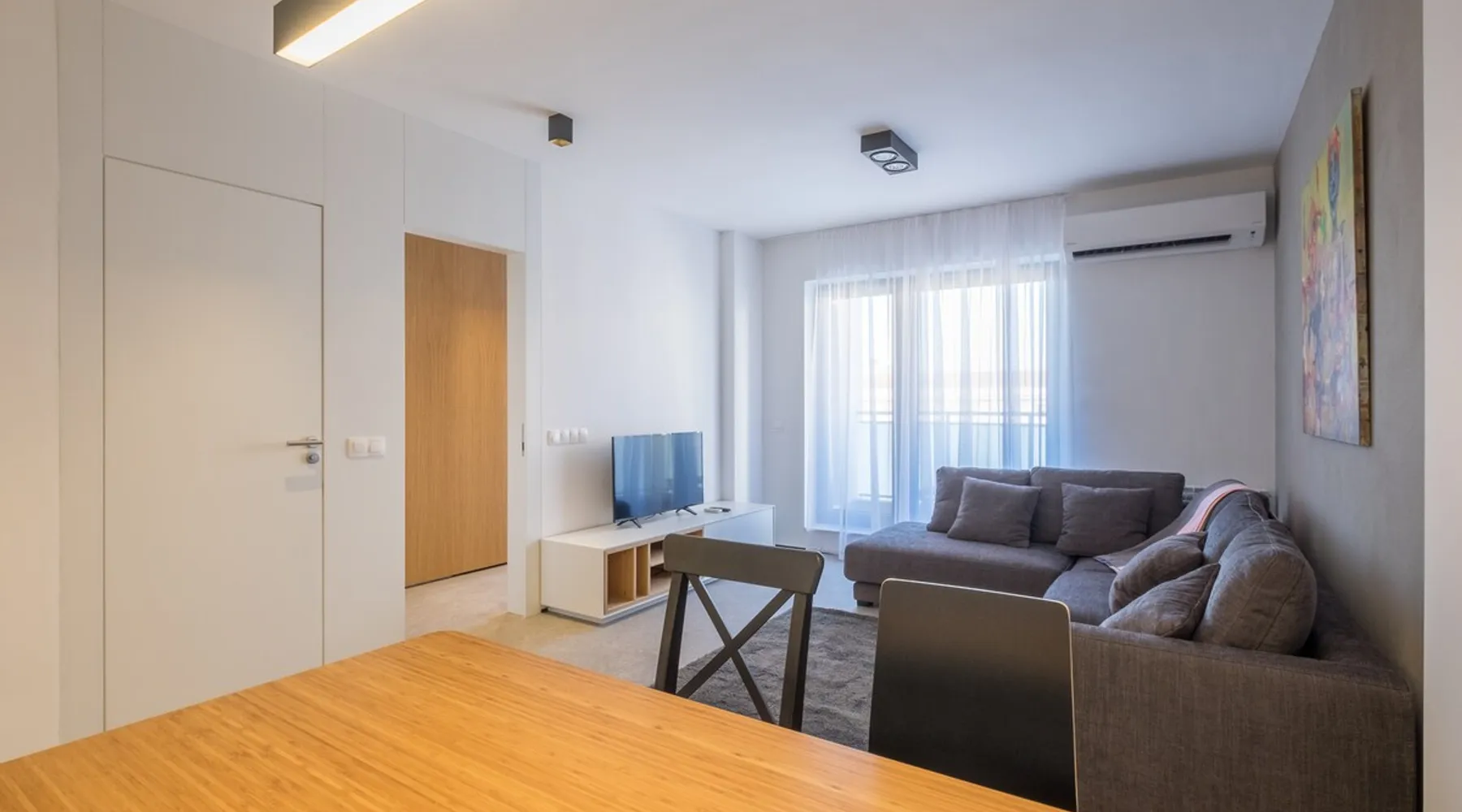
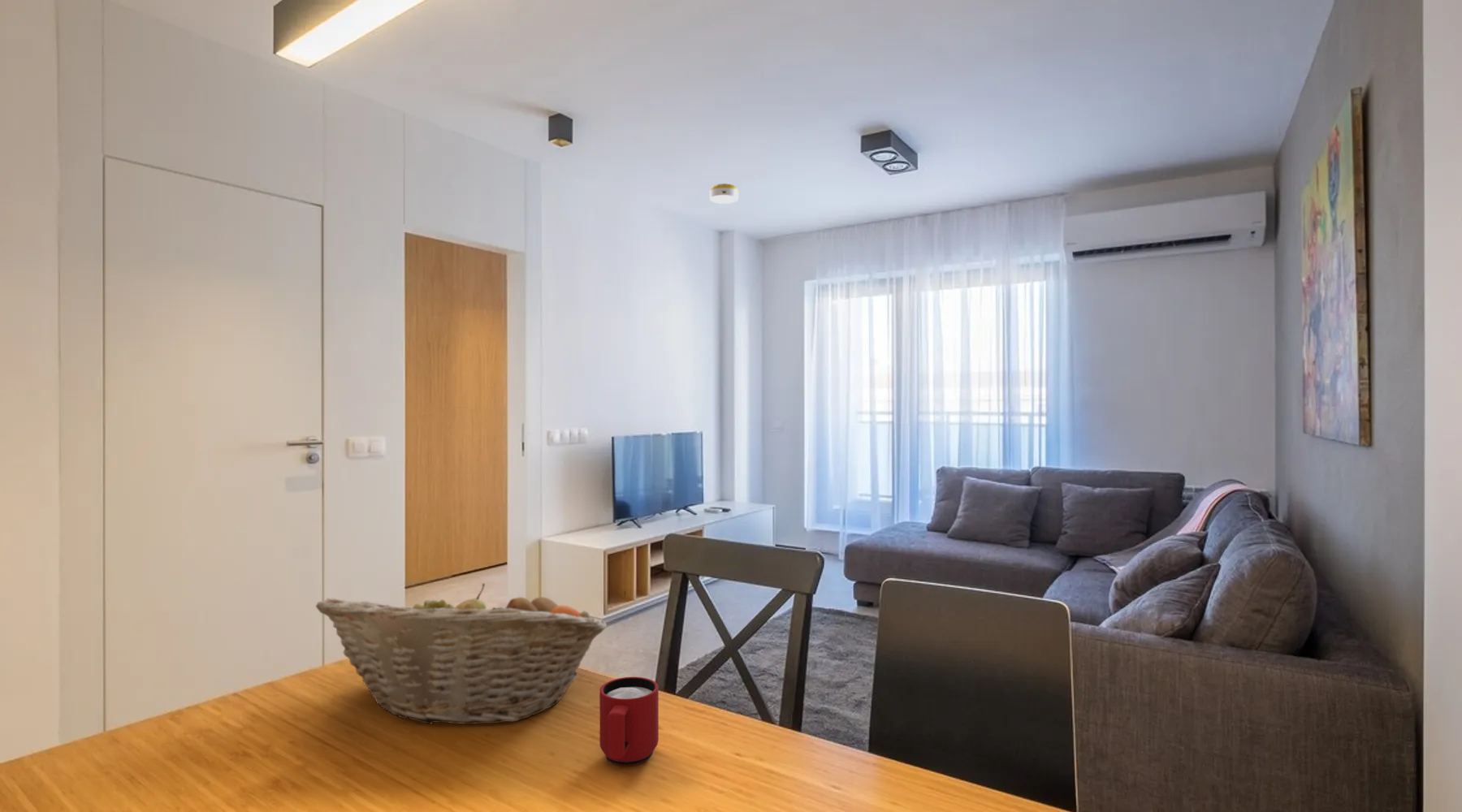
+ fruit basket (466, 637)
+ mug (626, 726)
+ smoke detector (724, 193)
